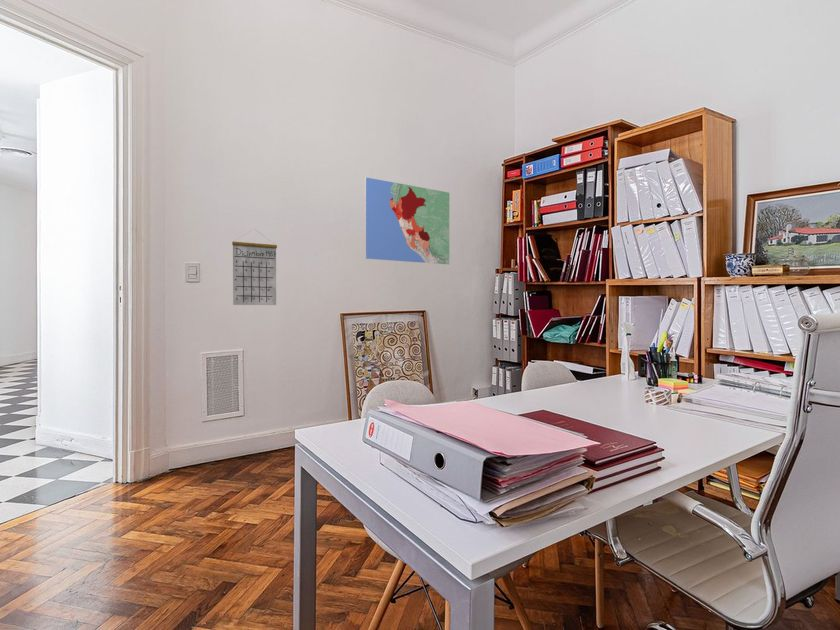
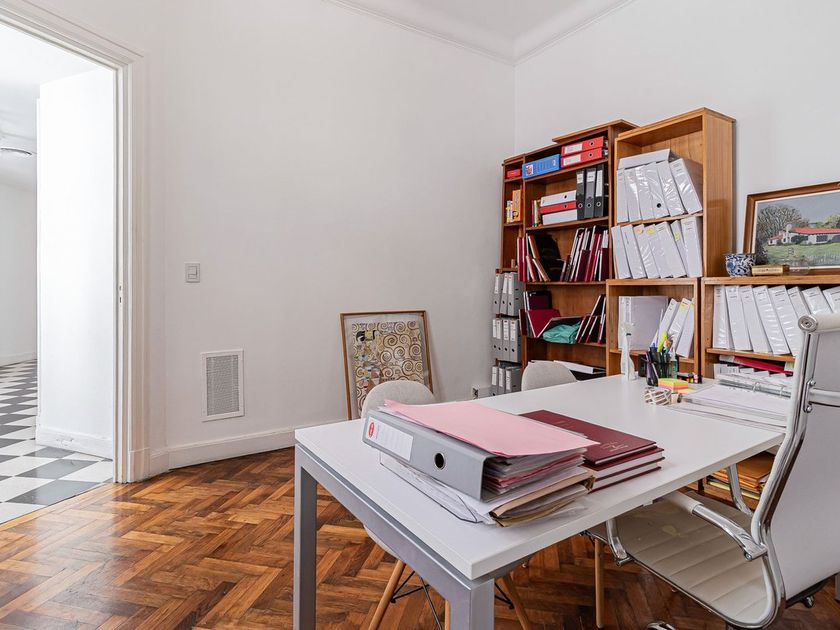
- calendar (255, 266)
- map (410, 223)
